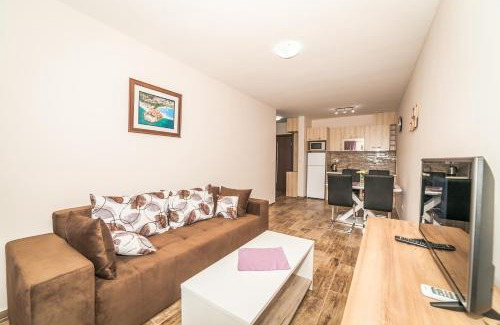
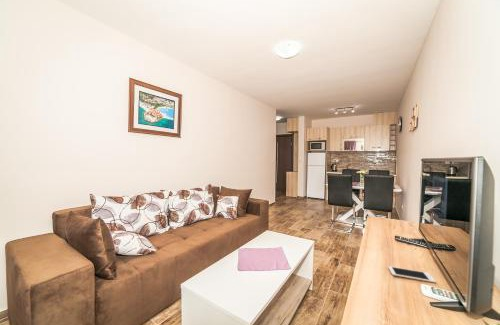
+ cell phone (410, 274)
